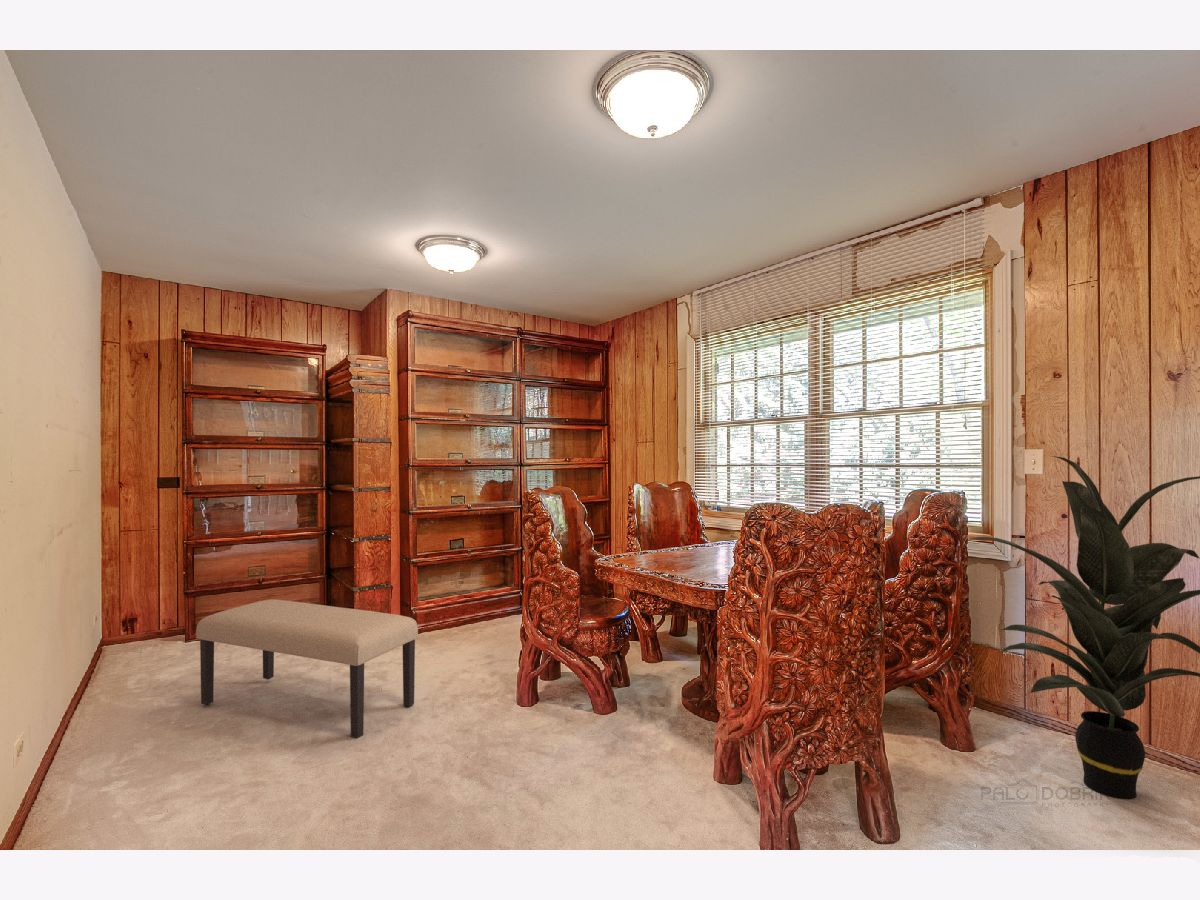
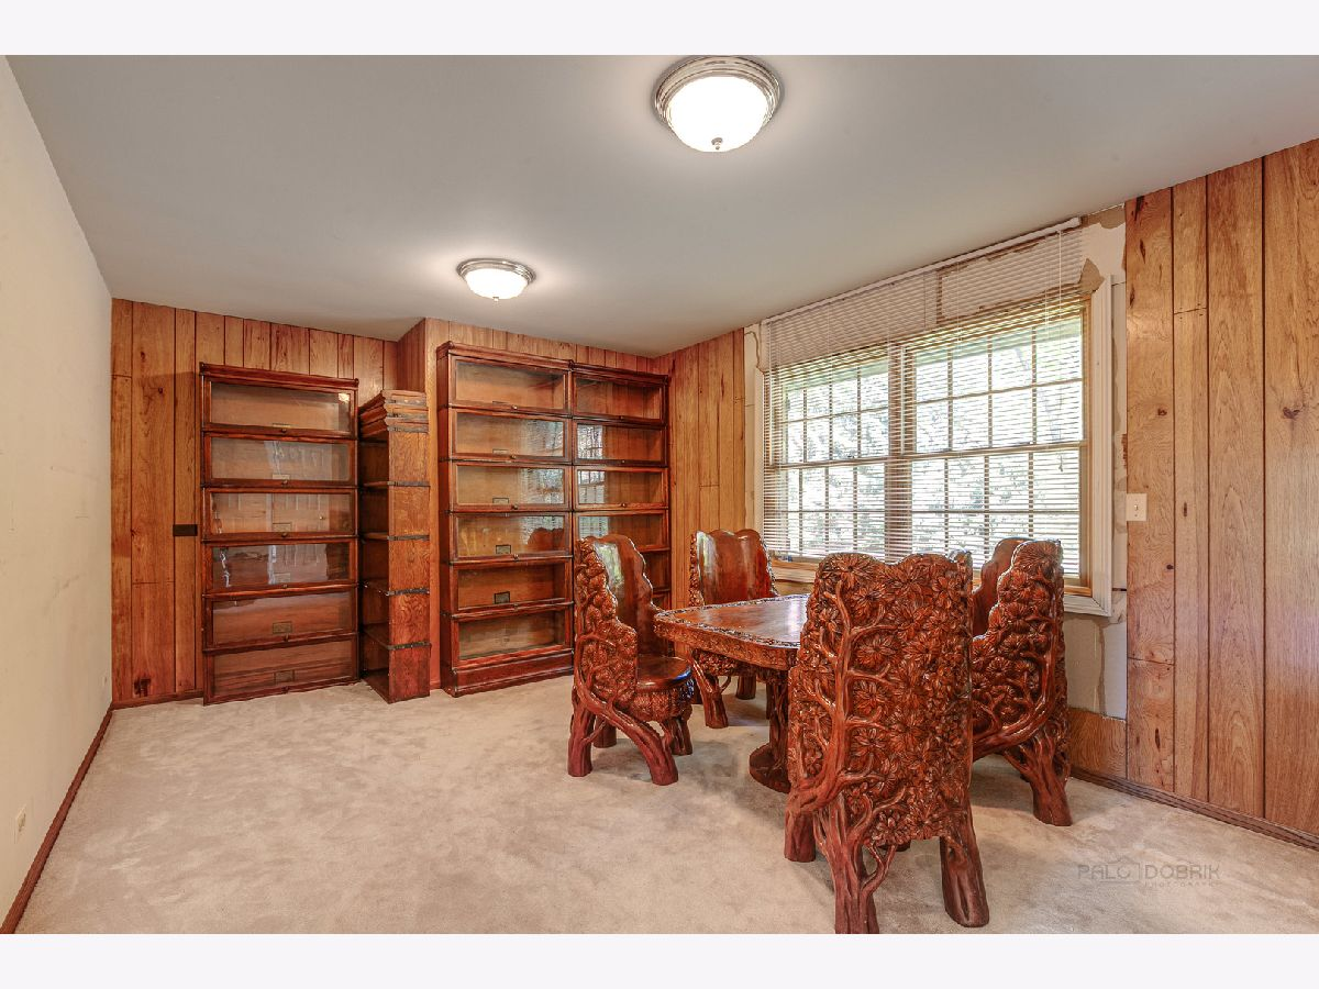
- bench (307, 657)
- indoor plant (1097, 618)
